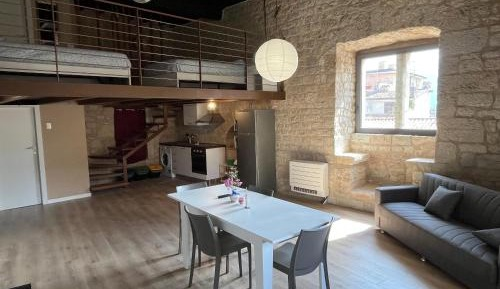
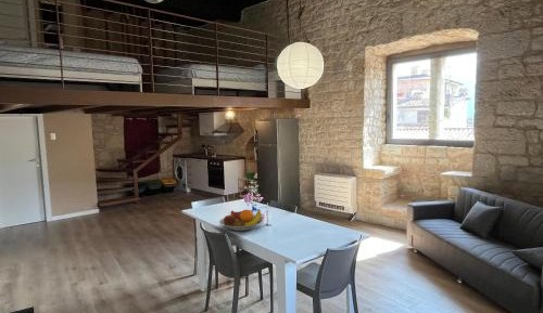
+ fruit bowl (241, 218)
